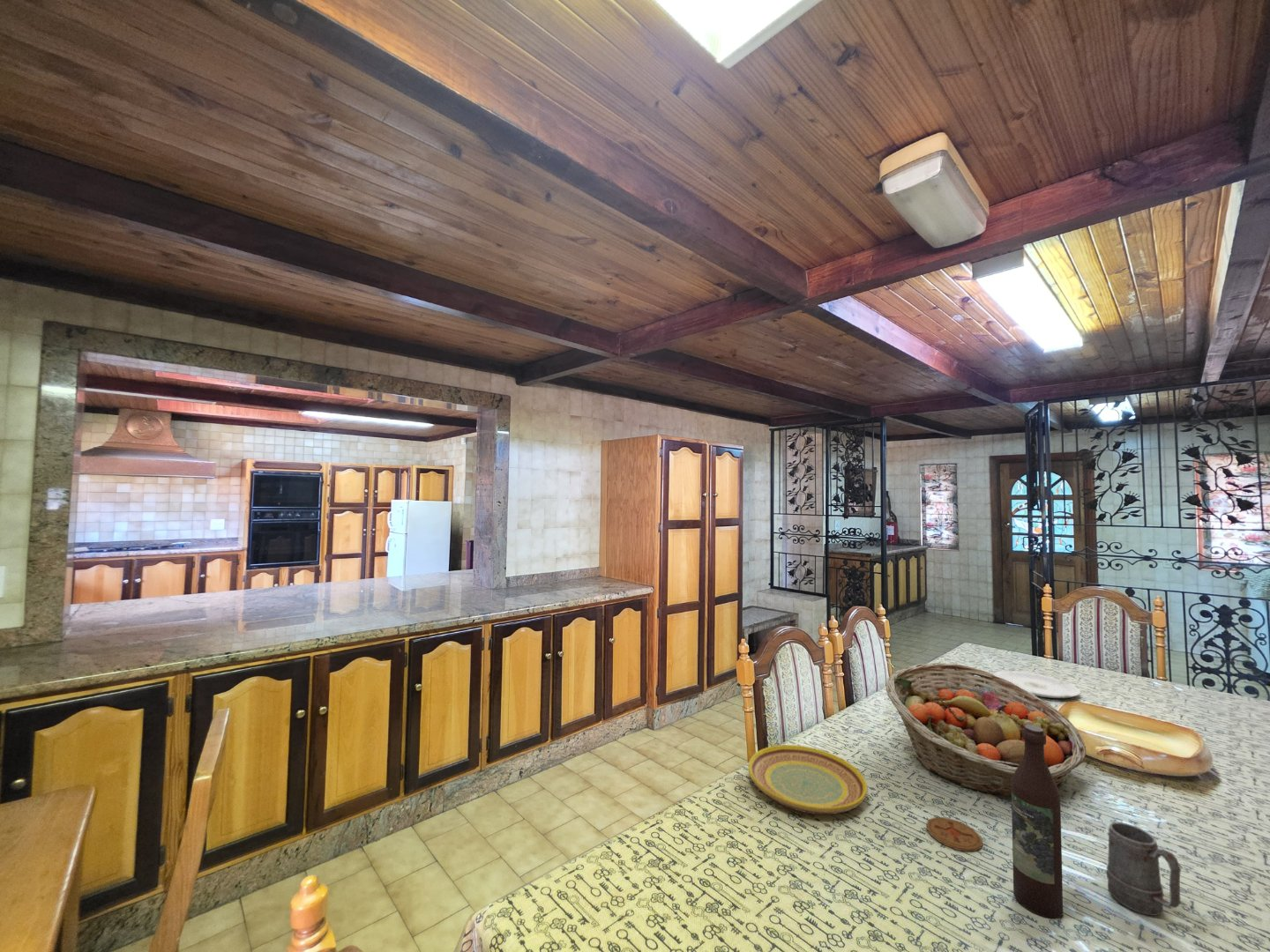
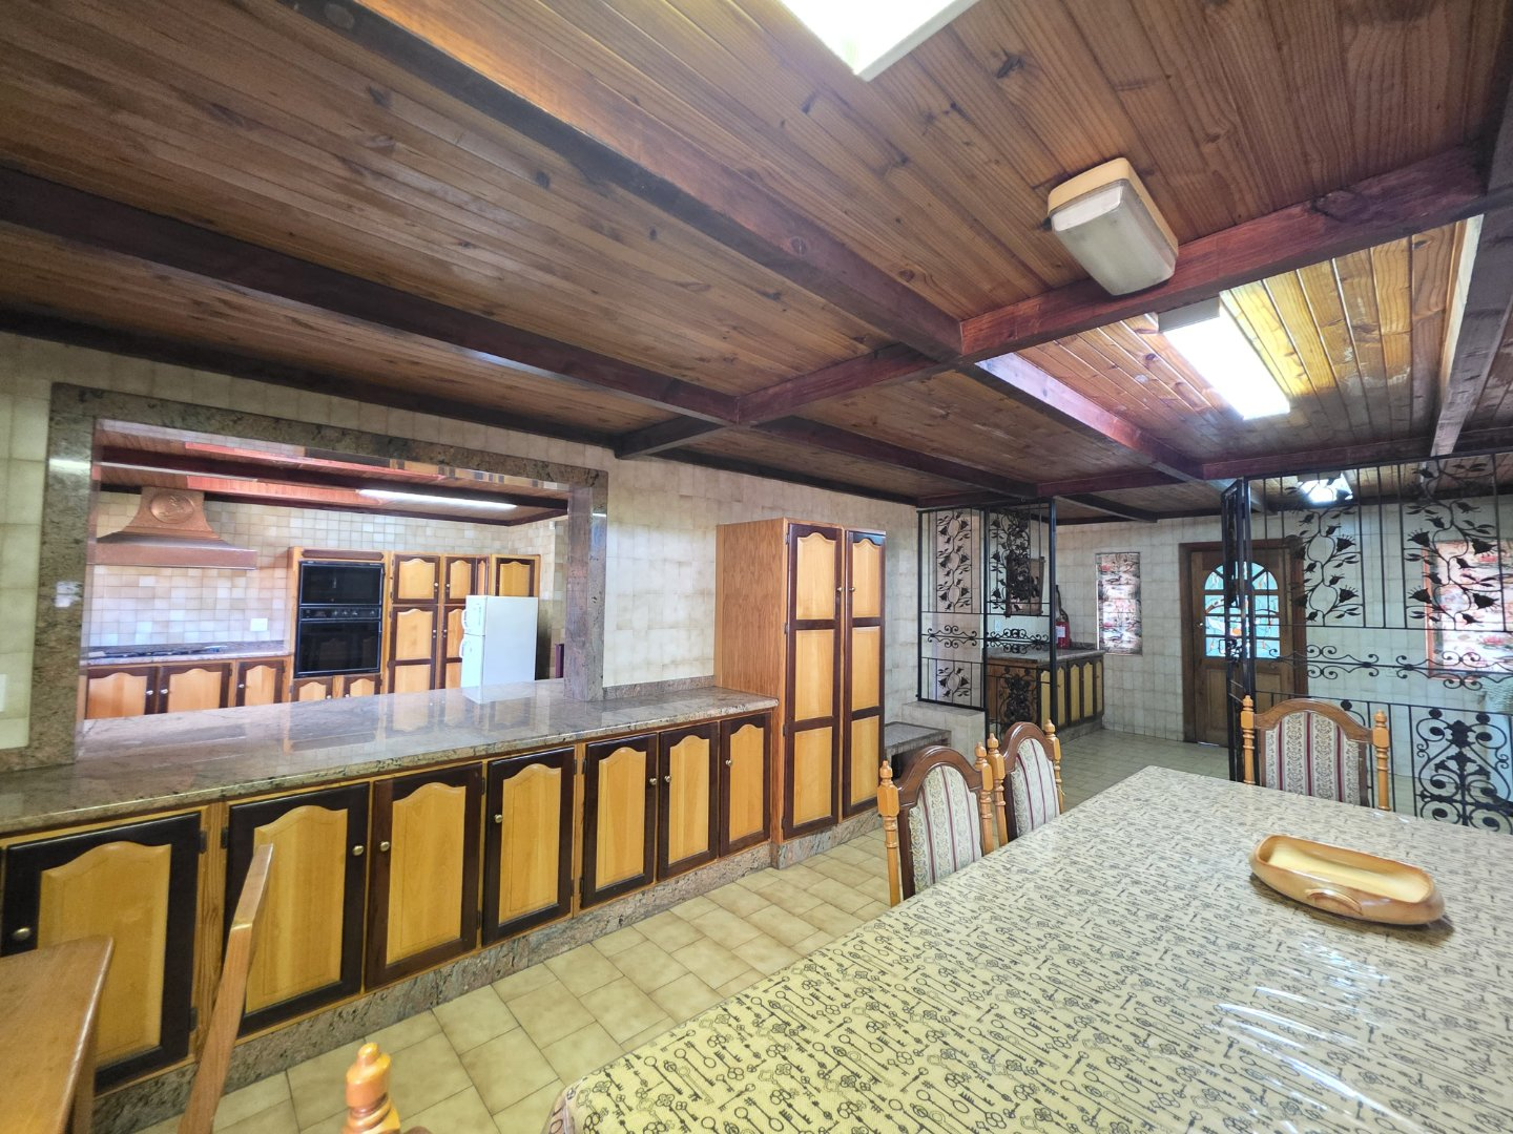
- mug (1143, 872)
- plate (1035, 685)
- wine bottle (1035, 814)
- coaster (953, 833)
- plate (805, 780)
- fruit basket (978, 724)
